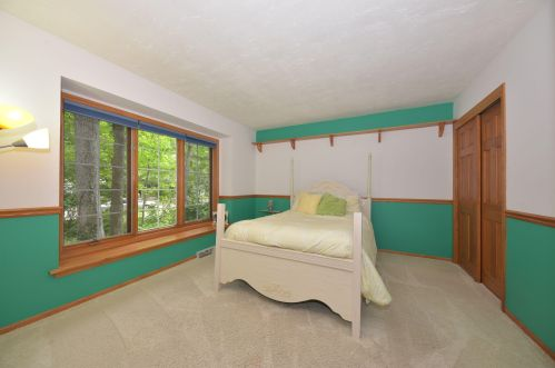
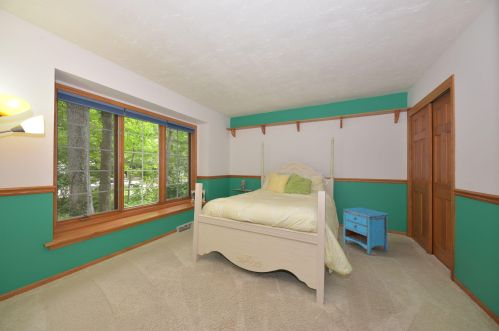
+ nightstand (364, 229)
